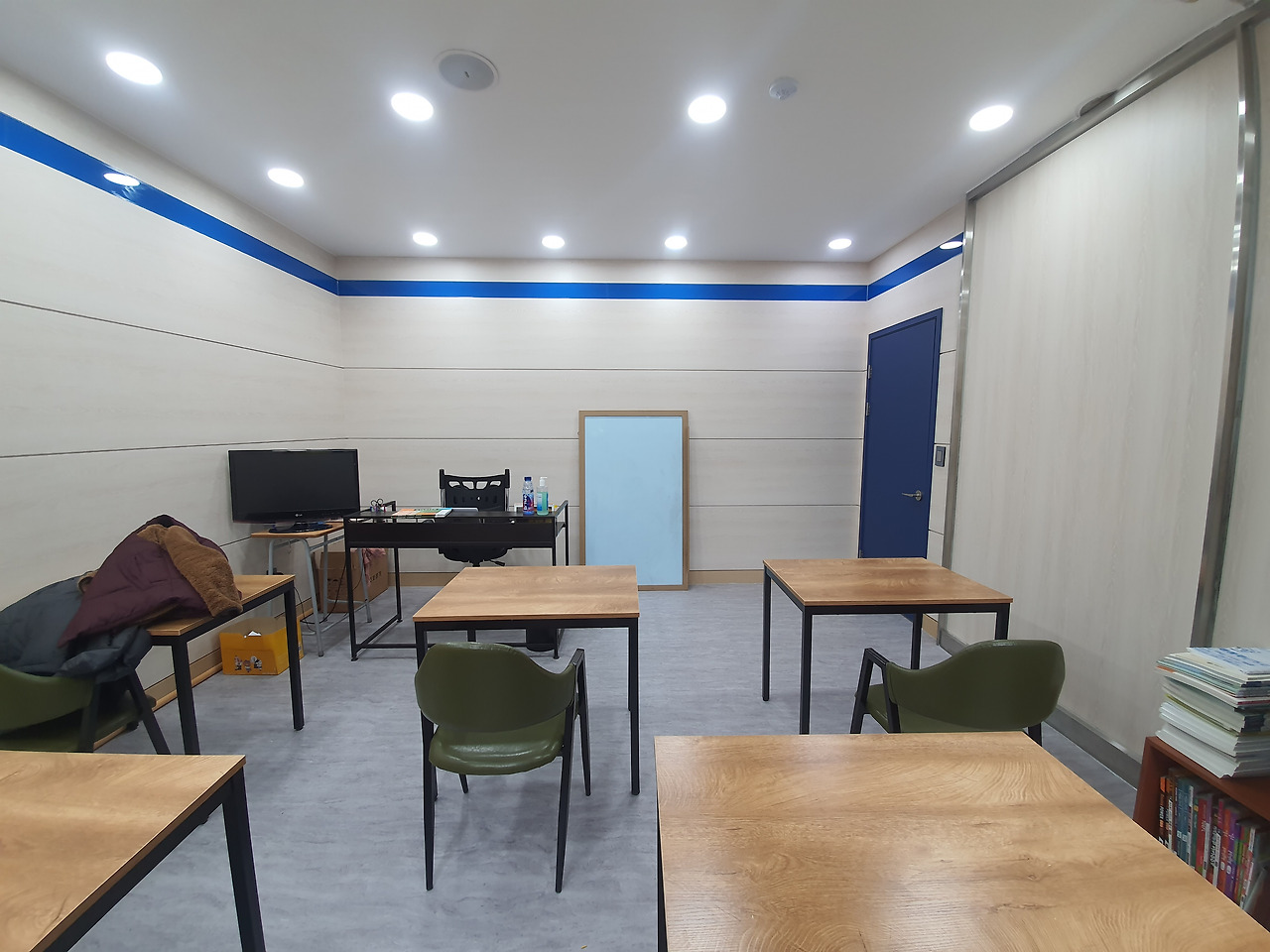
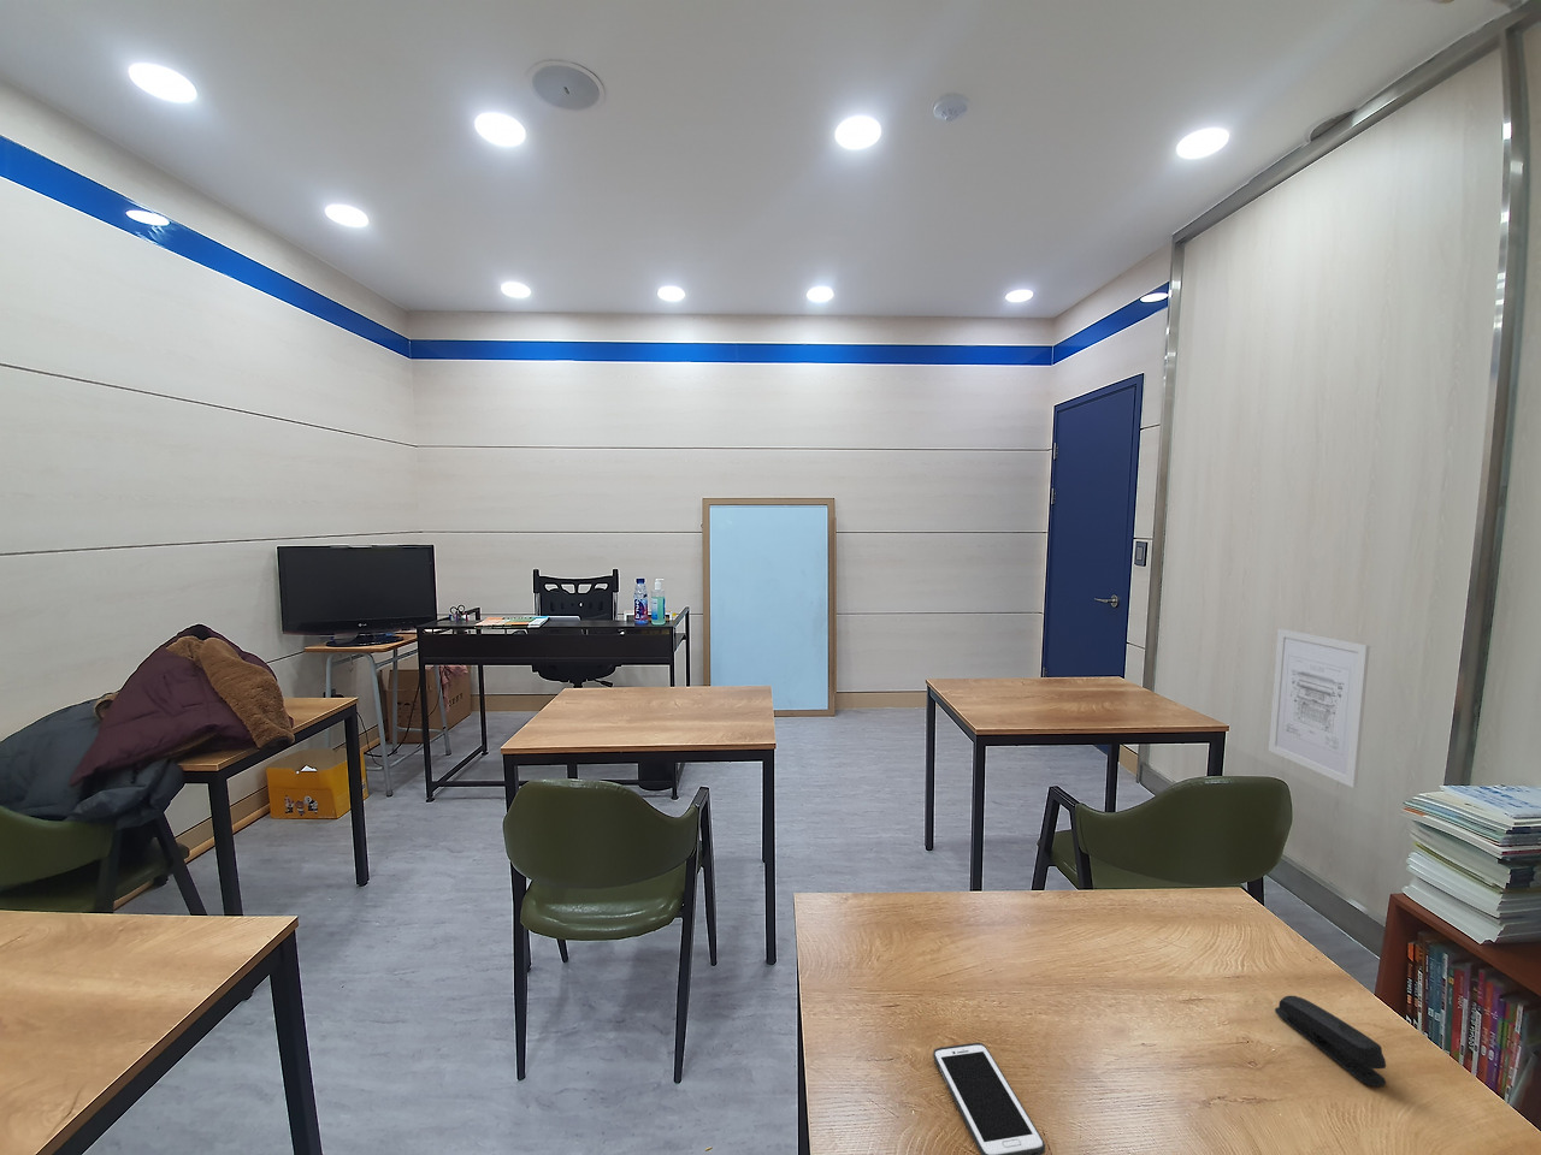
+ wall art (1314, 702)
+ stapler (1326, 1029)
+ cell phone (984, 1097)
